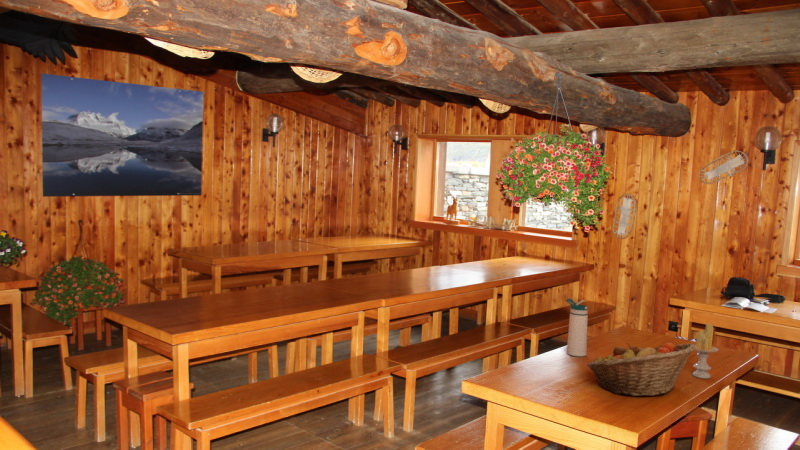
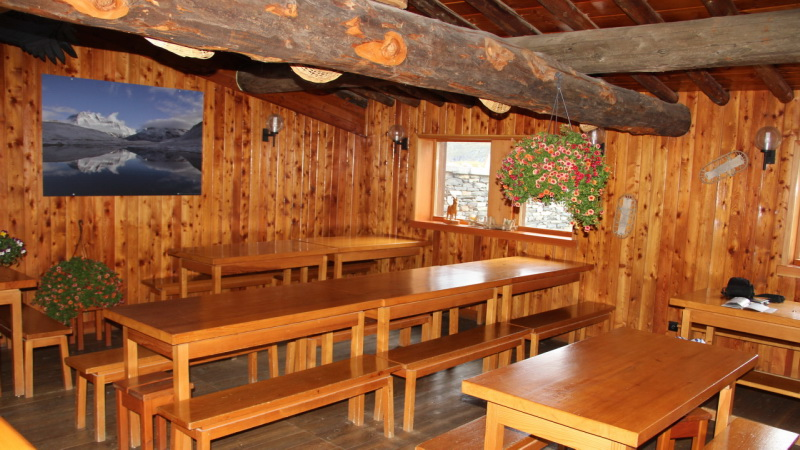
- fruit basket (641, 363)
- candle (703, 349)
- water bottle (576, 326)
